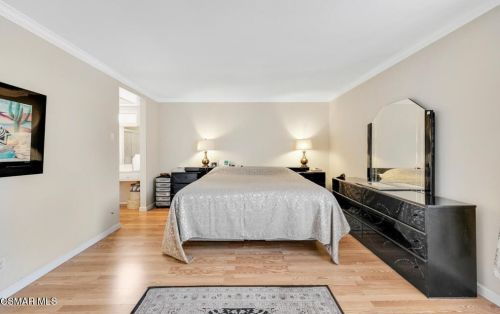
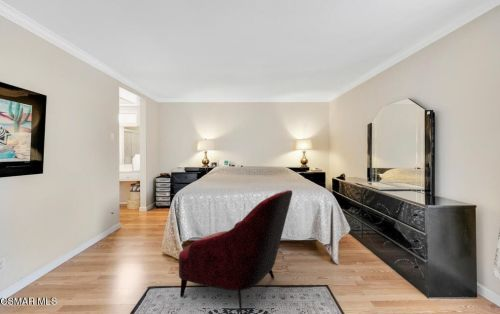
+ armchair (239, 238)
